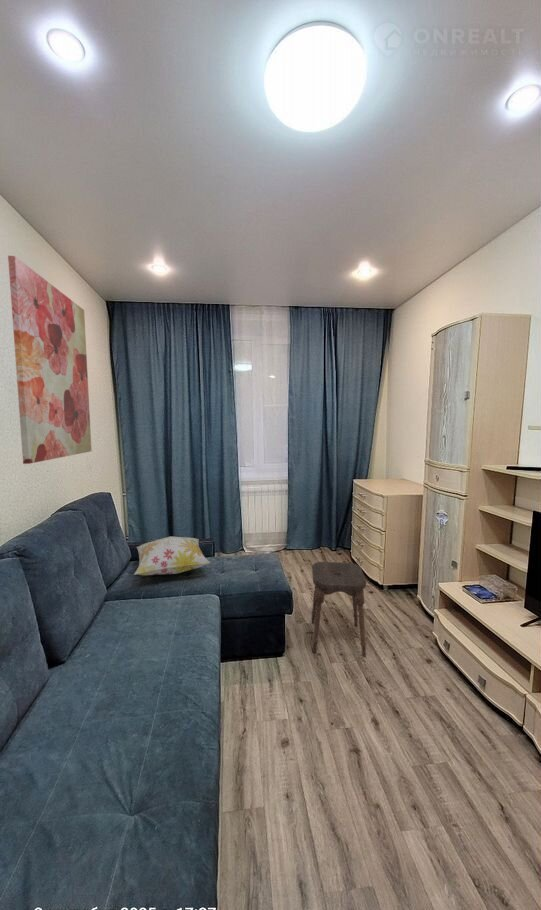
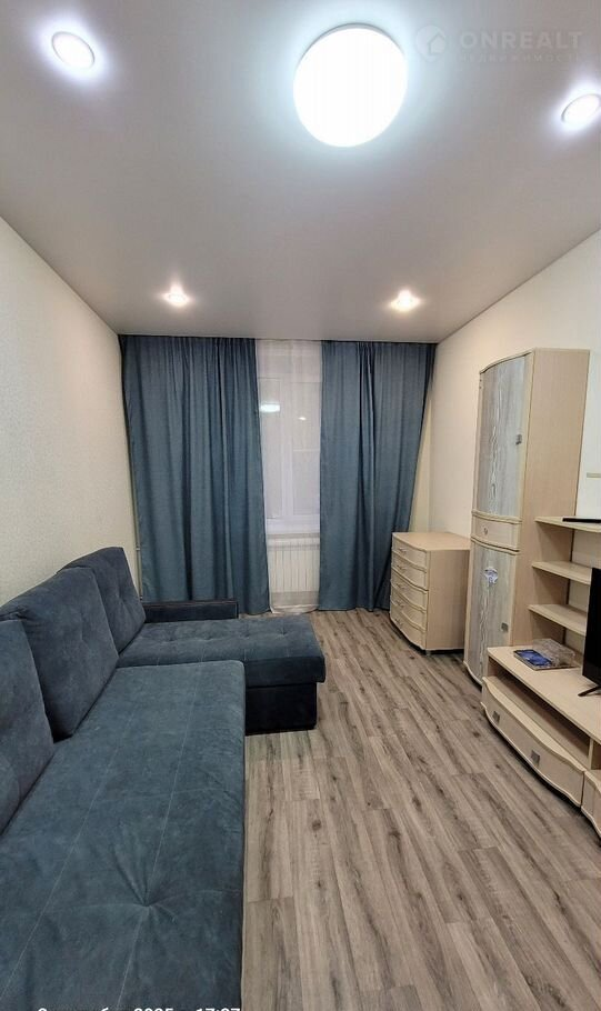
- wall art (58, 374)
- decorative pillow (170, 554)
- stool (334, 592)
